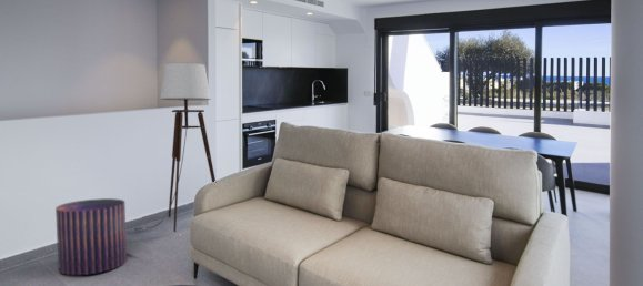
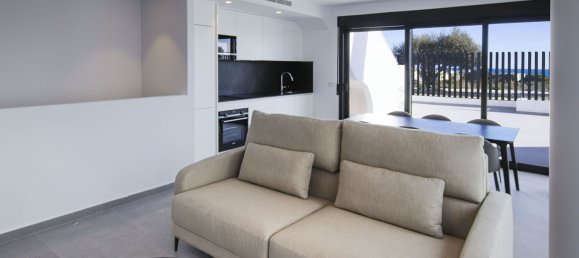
- pouf (92, 234)
- floor lamp (175, 144)
